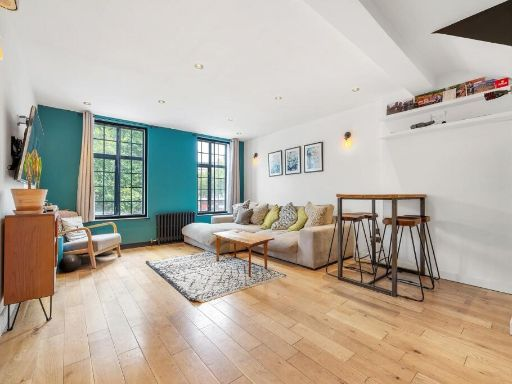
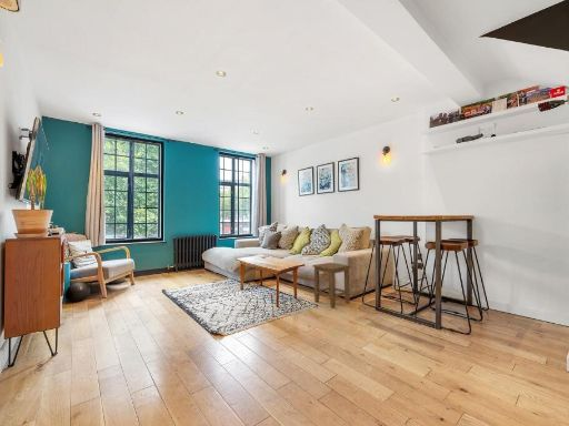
+ stool (331, 283)
